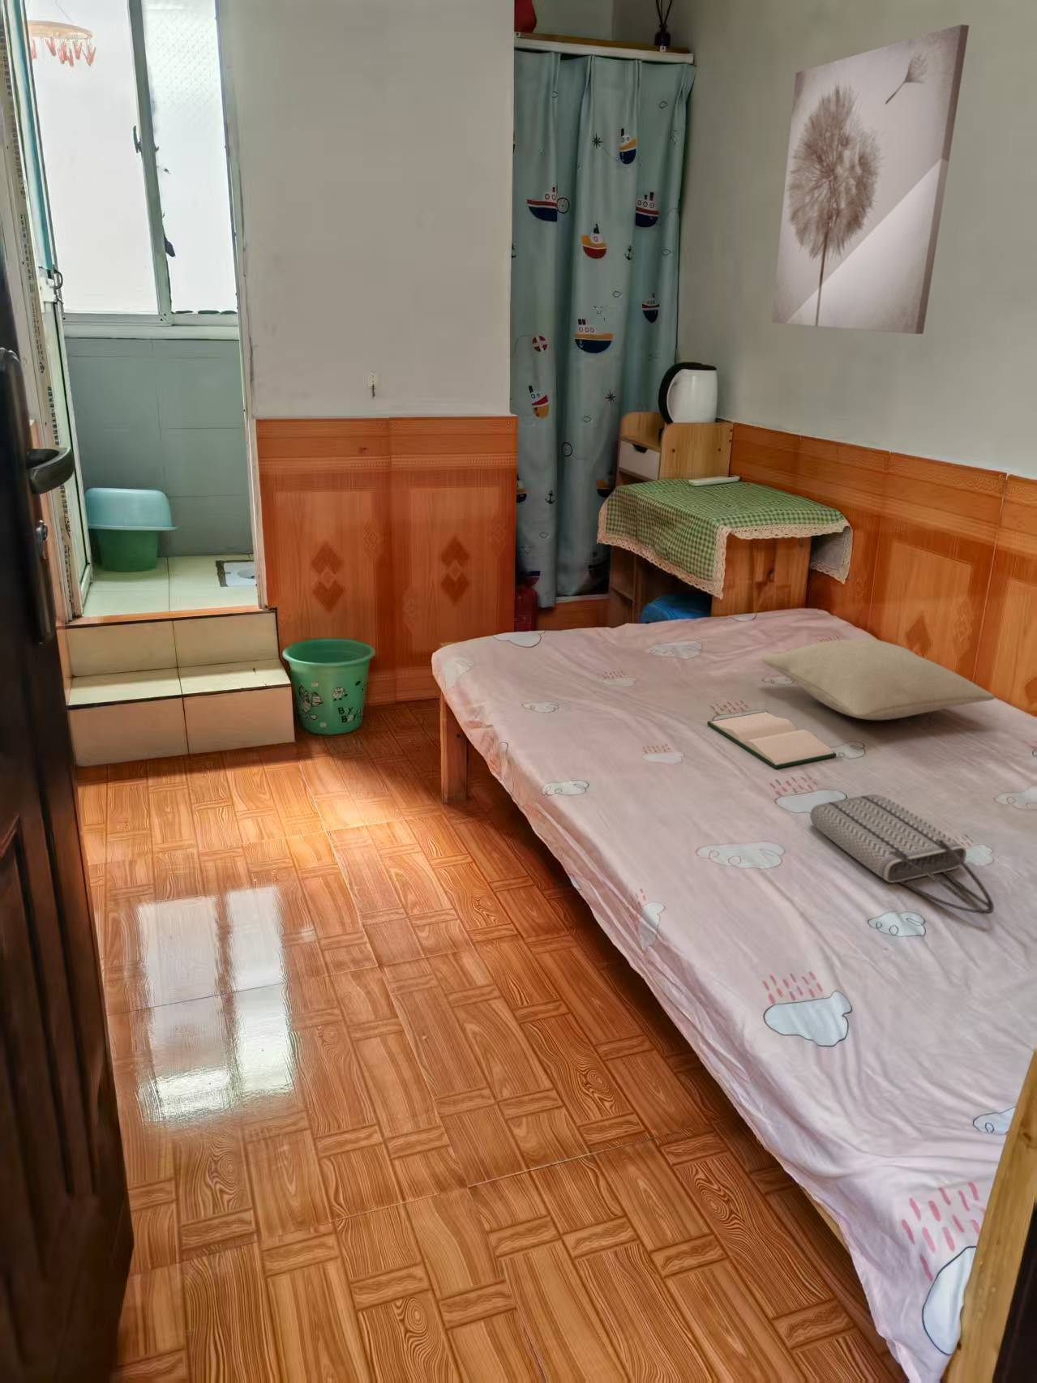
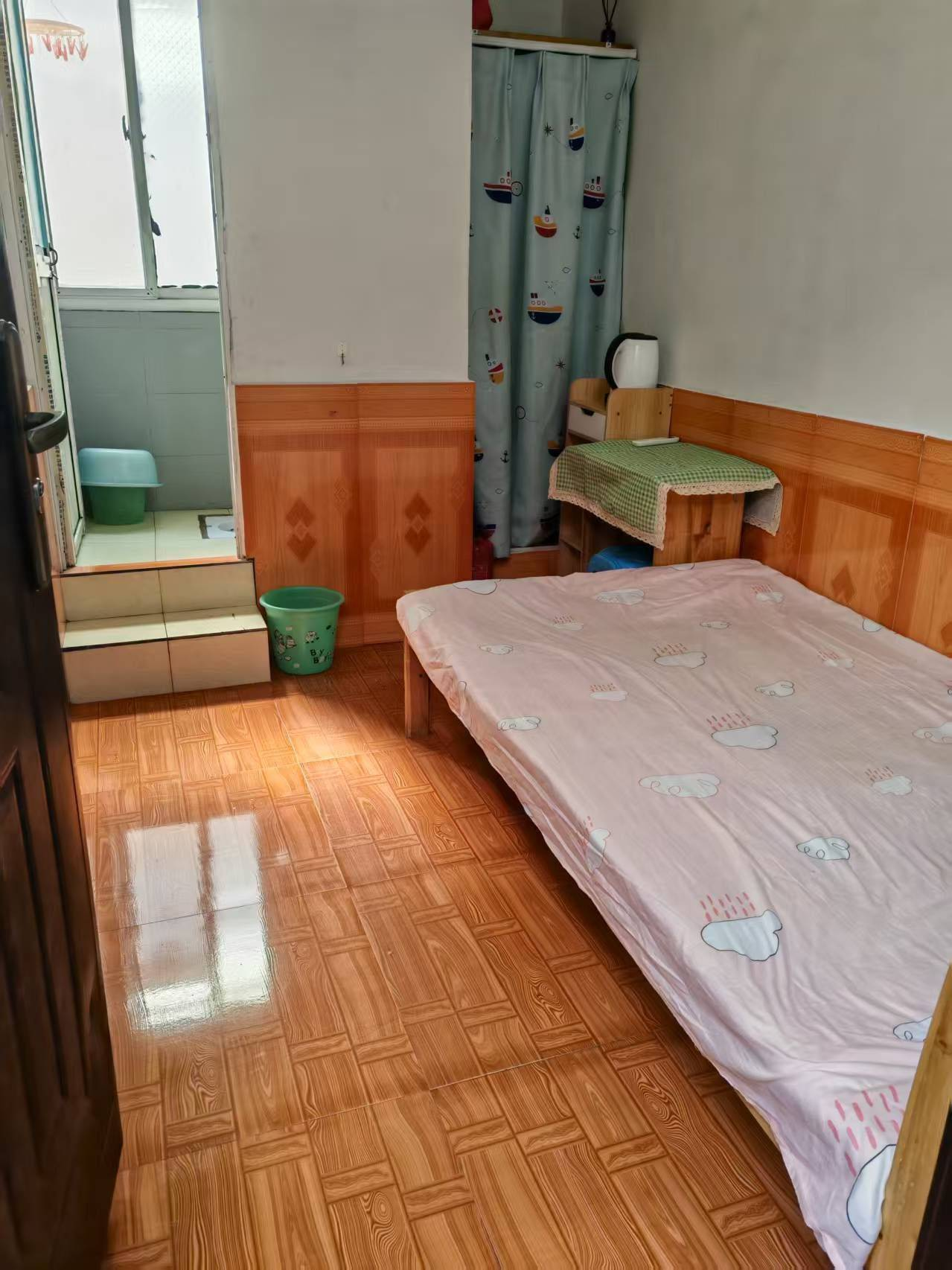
- wall art (855, 195)
- hardback book (769, 734)
- tote bag (911, 853)
- pillow (873, 677)
